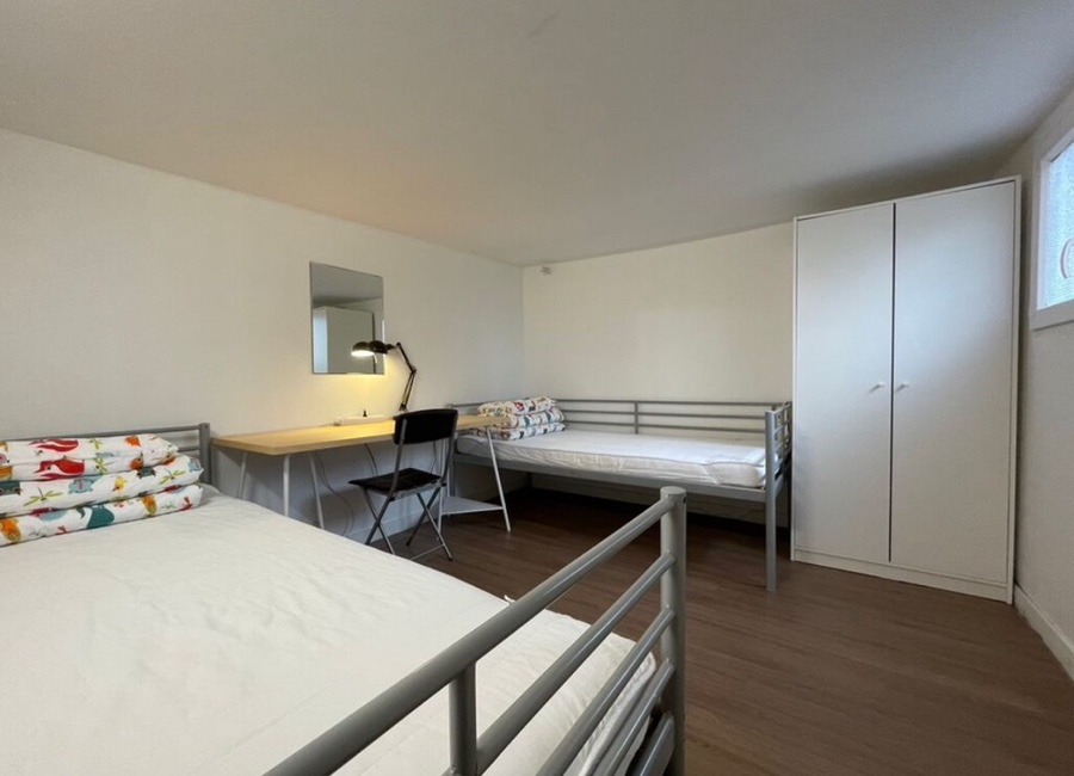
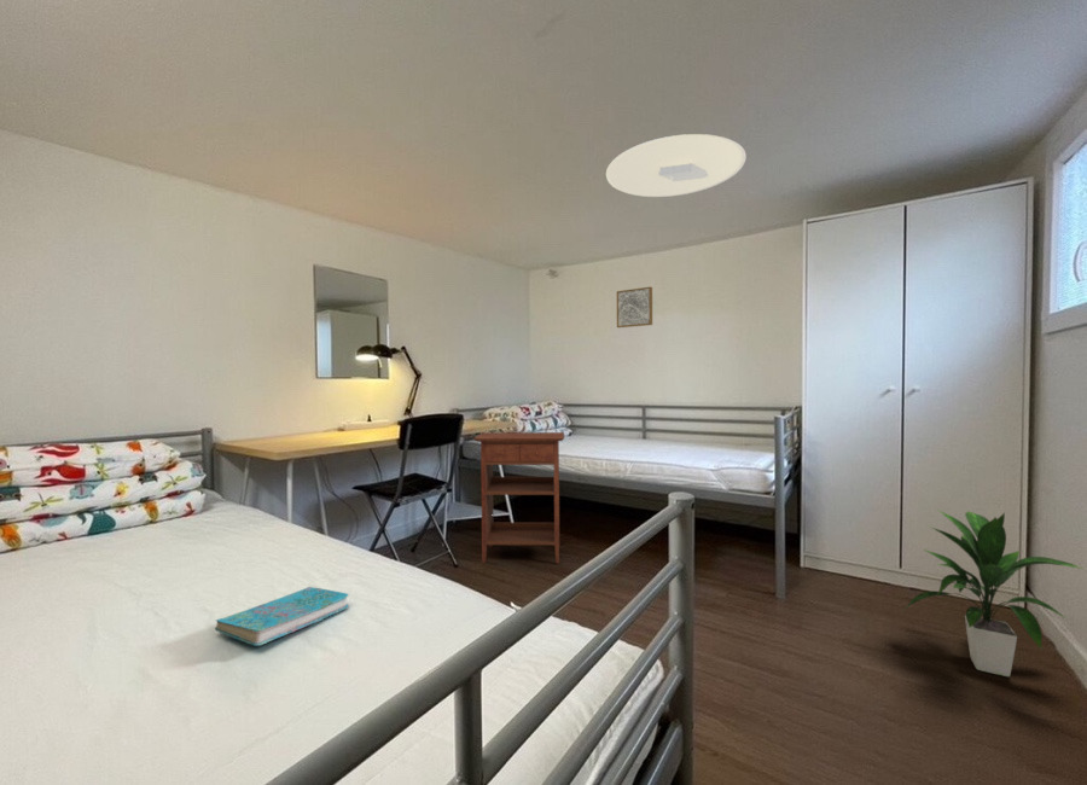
+ indoor plant (982, 586)
+ ceiling light (673, 163)
+ cover (285, 610)
+ wall art (634, 307)
+ nightstand (522, 494)
